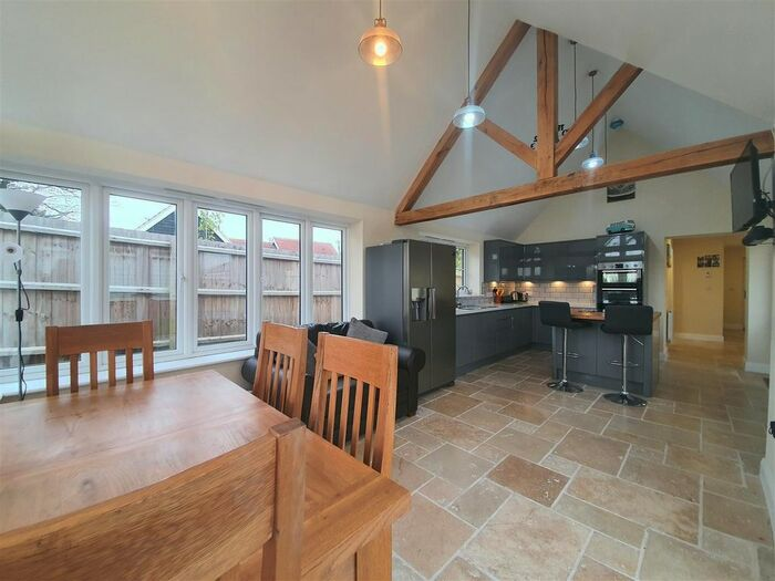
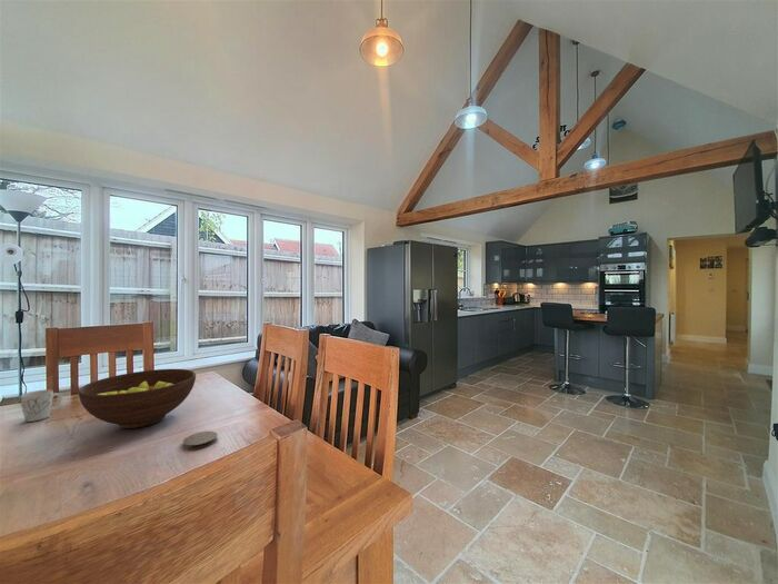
+ coaster (200, 439)
+ fruit bowl (142, 400)
+ mug (42, 404)
